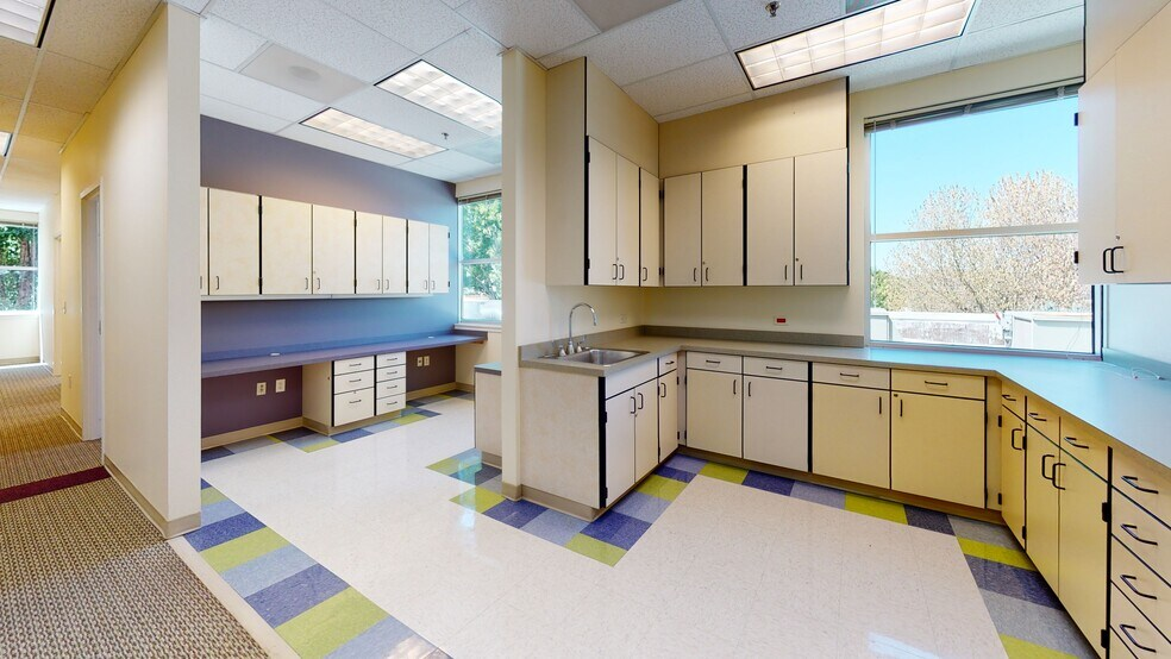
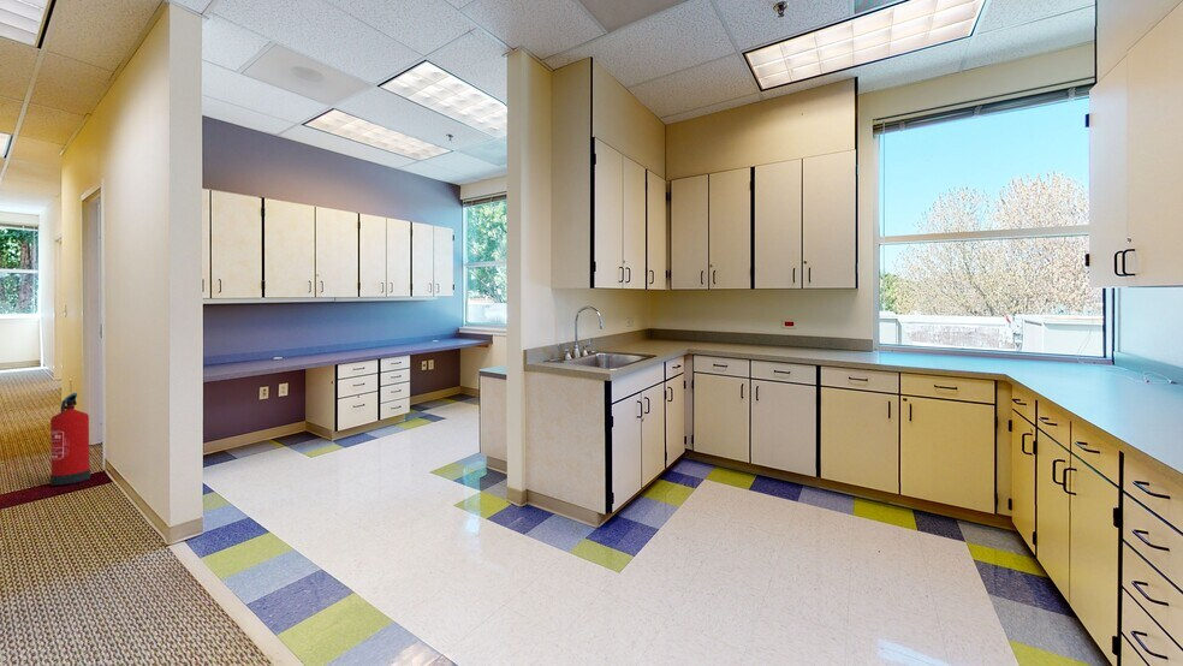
+ fire extinguisher (69, 434)
